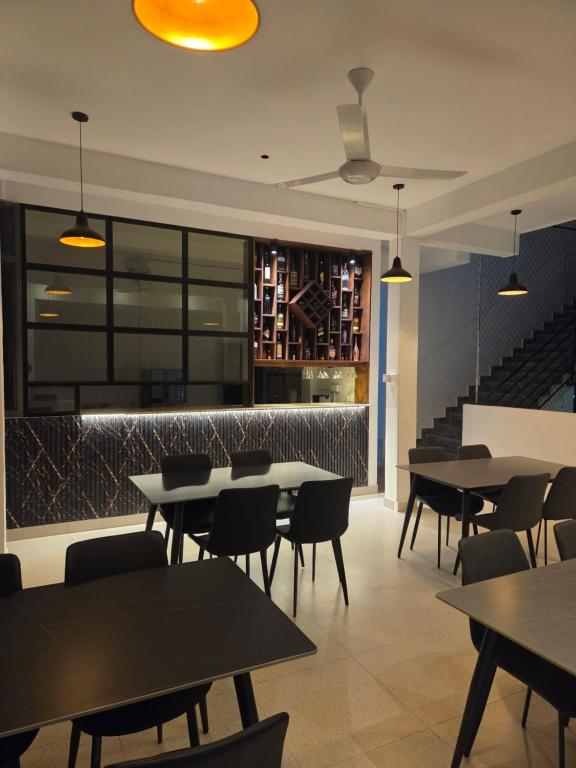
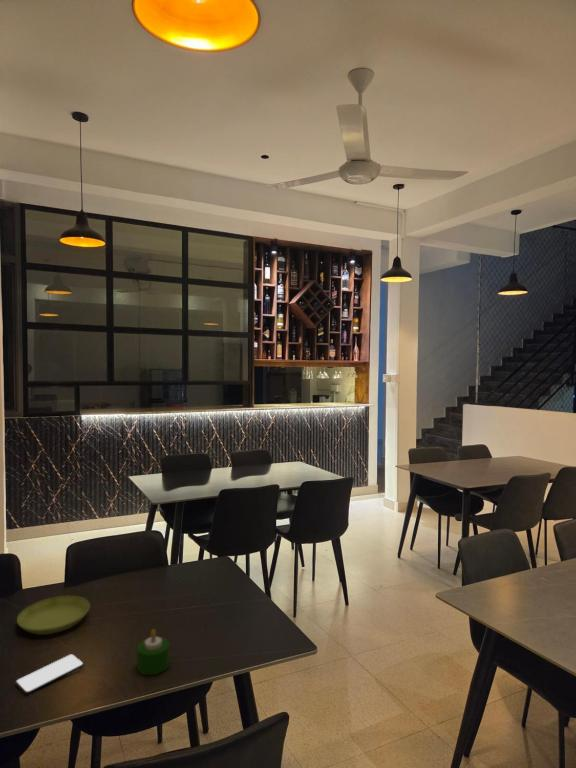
+ smartphone (50, 673)
+ candle (153, 647)
+ saucer (54, 616)
